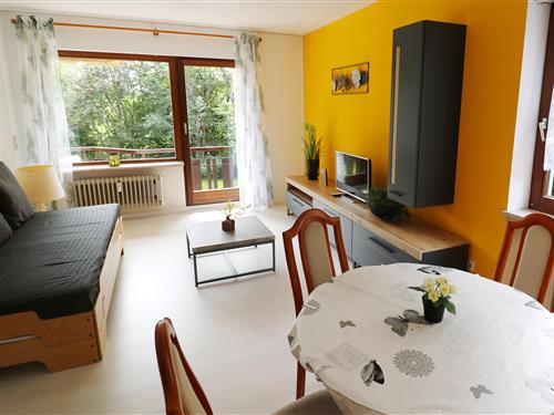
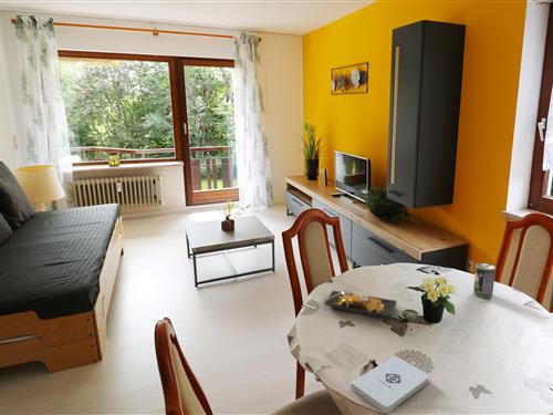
+ plate (359, 298)
+ beverage can (483, 280)
+ notepad (390, 381)
